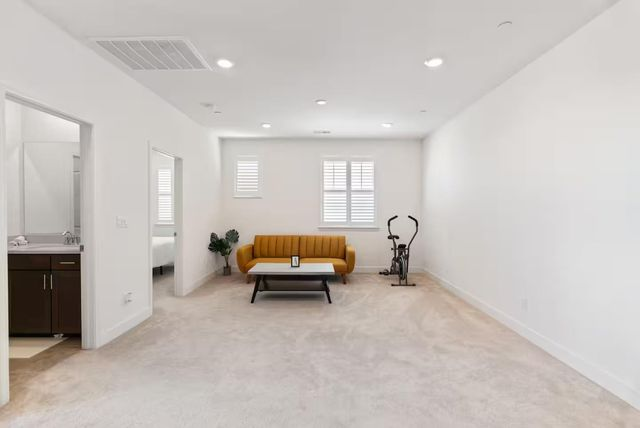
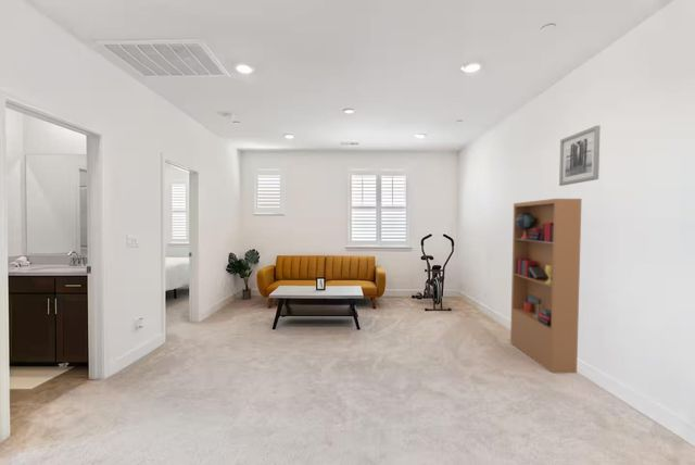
+ wall art (578, 158)
+ bookcase (540, 278)
